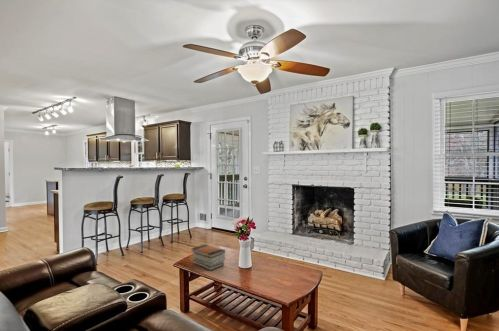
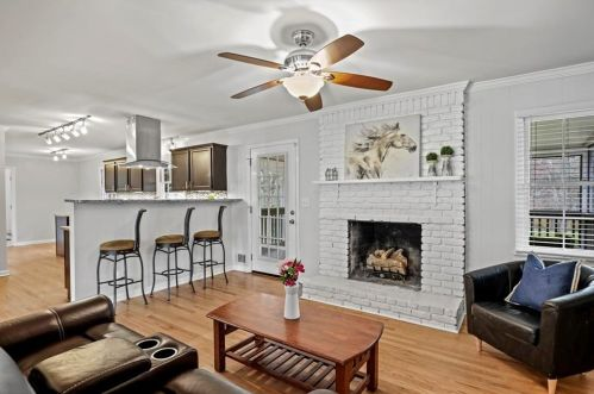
- book stack (208, 256)
